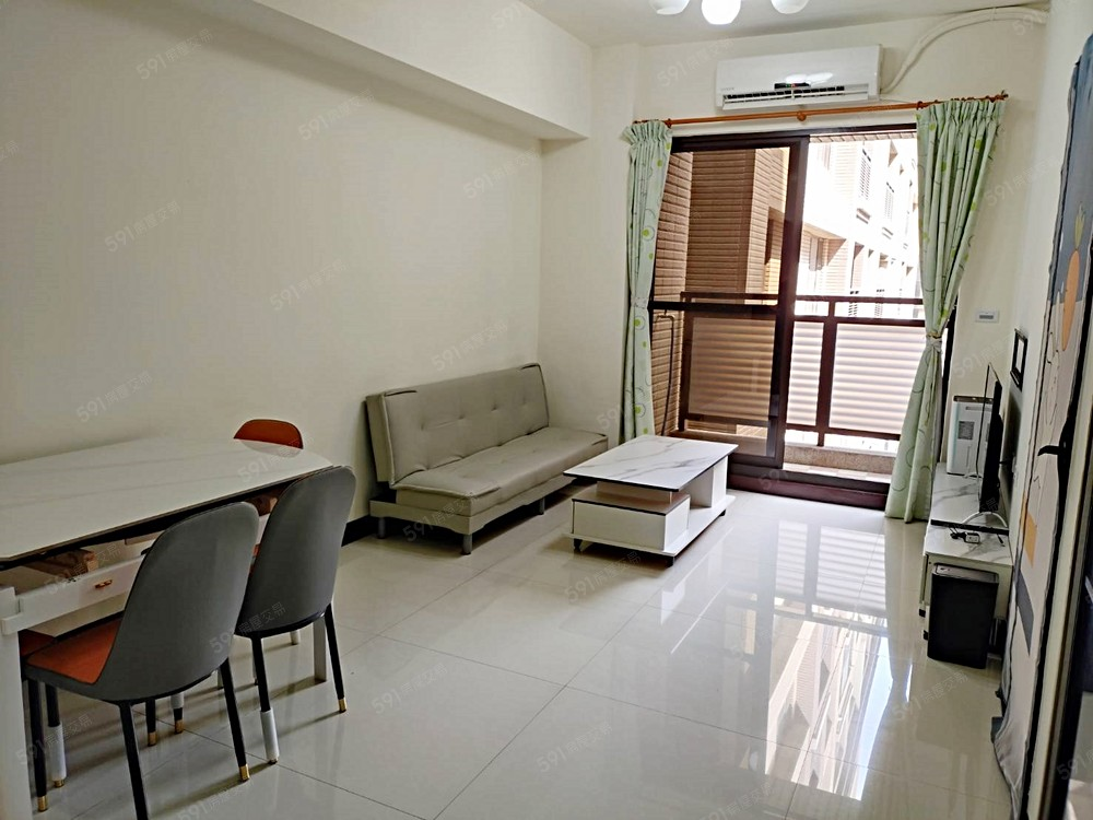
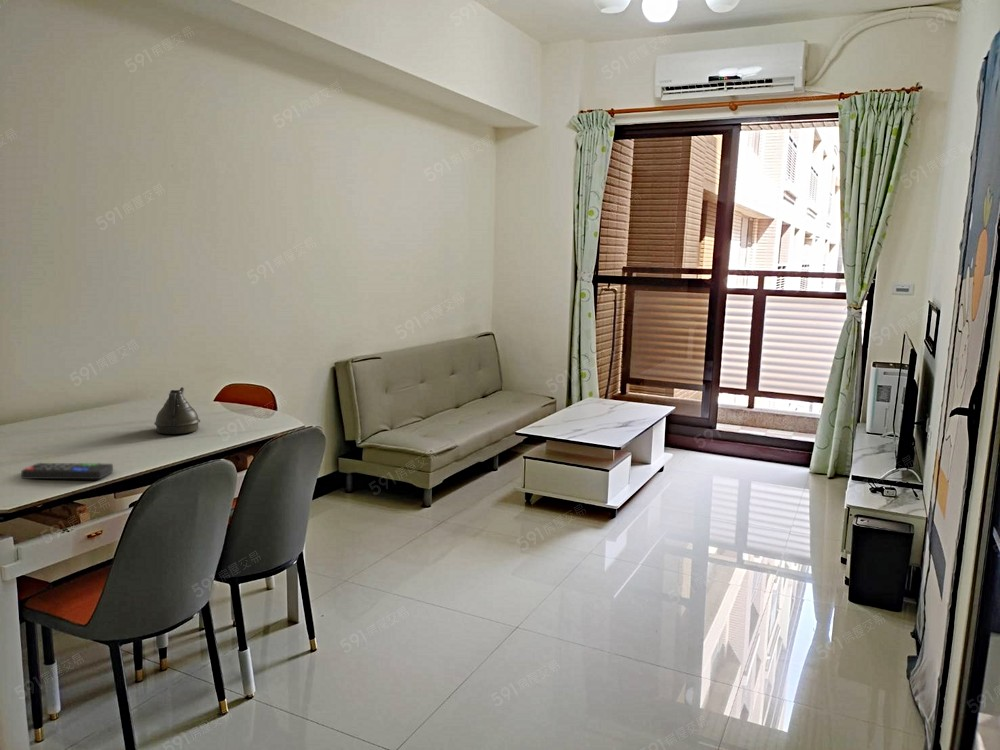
+ remote control (68, 470)
+ teapot (178, 408)
